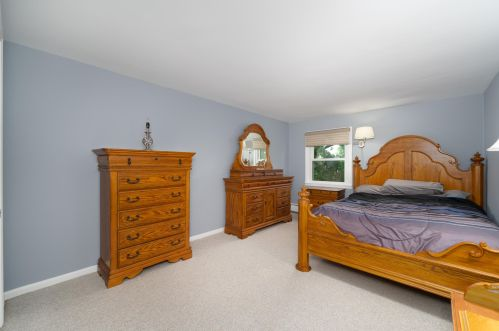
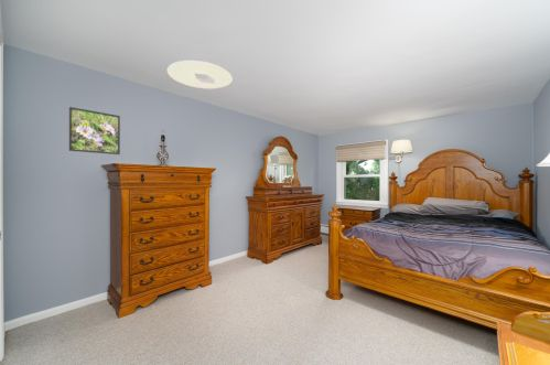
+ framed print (96, 131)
+ ceiling light (201, 73)
